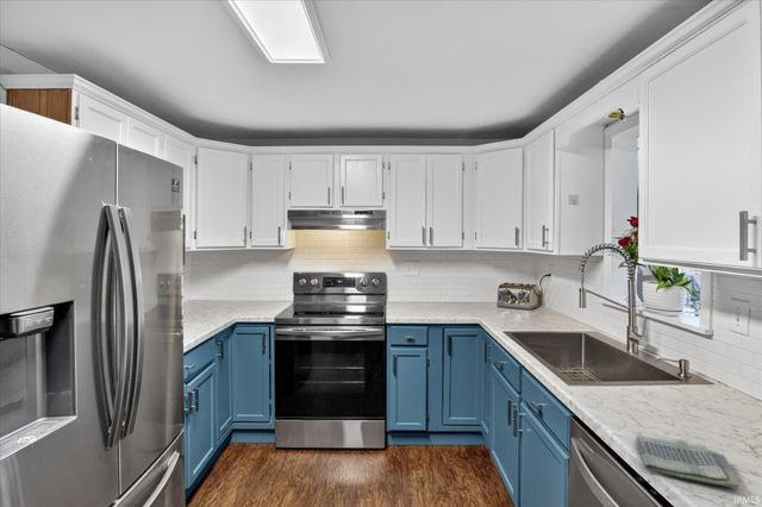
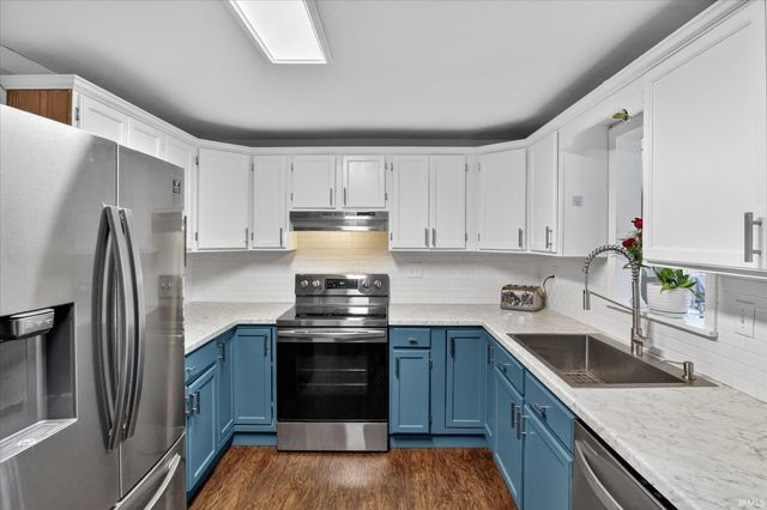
- dish towel (682, 457)
